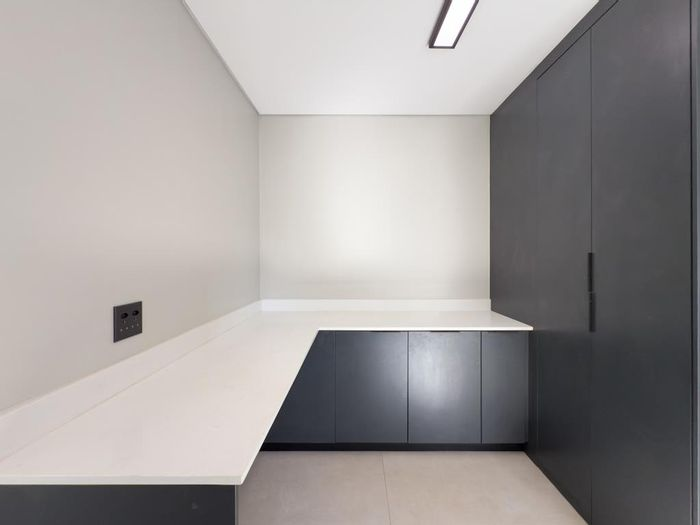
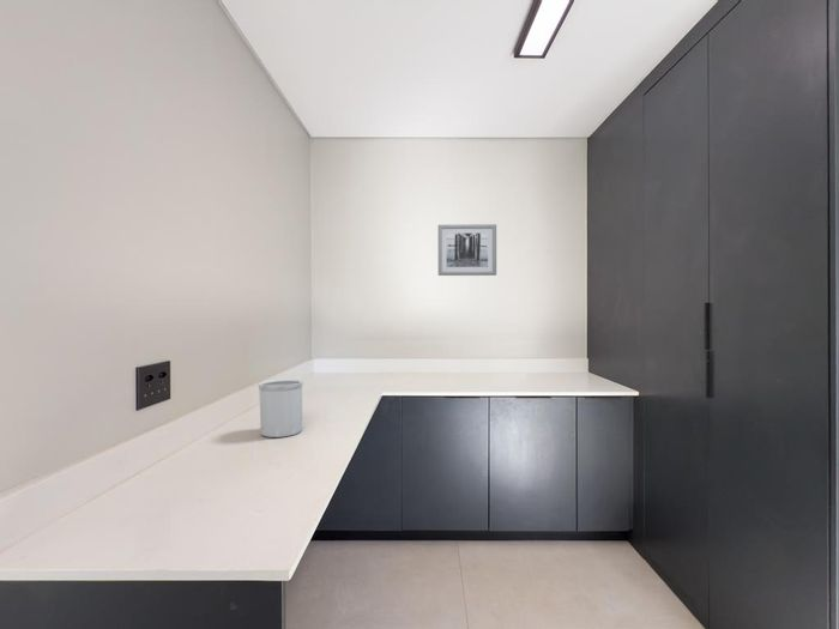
+ wall art (466, 249)
+ utensil holder (280, 406)
